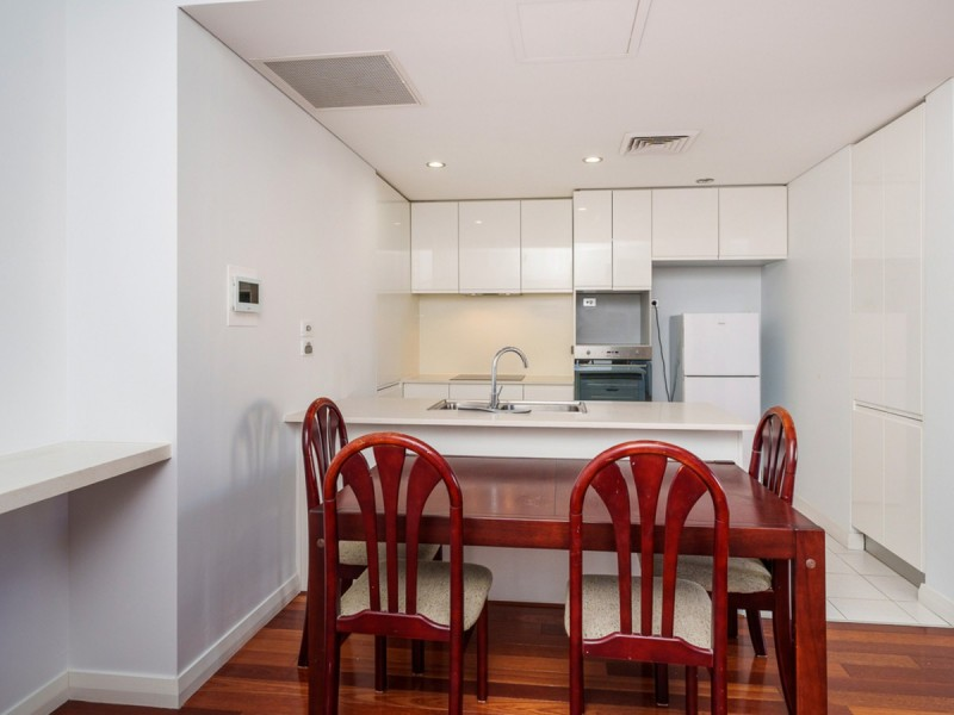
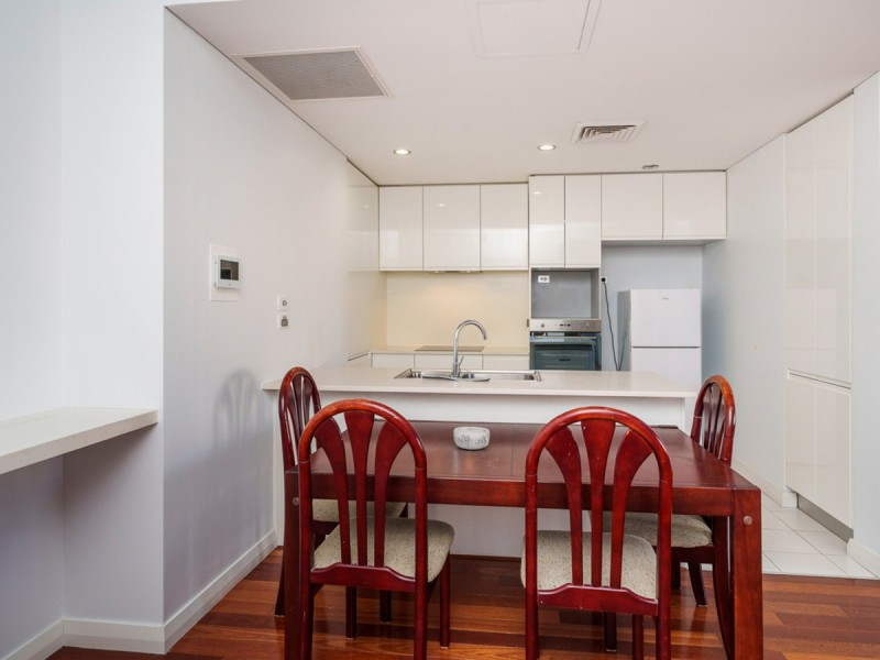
+ decorative bowl (473, 438)
